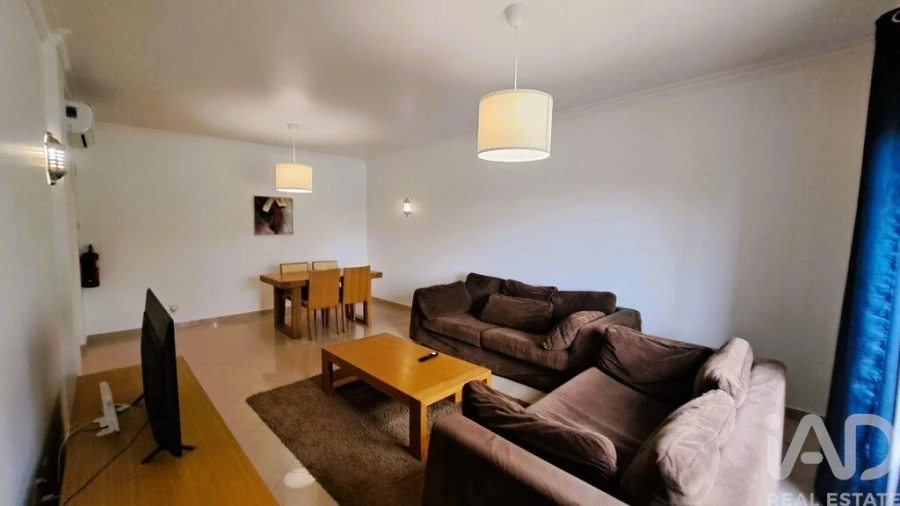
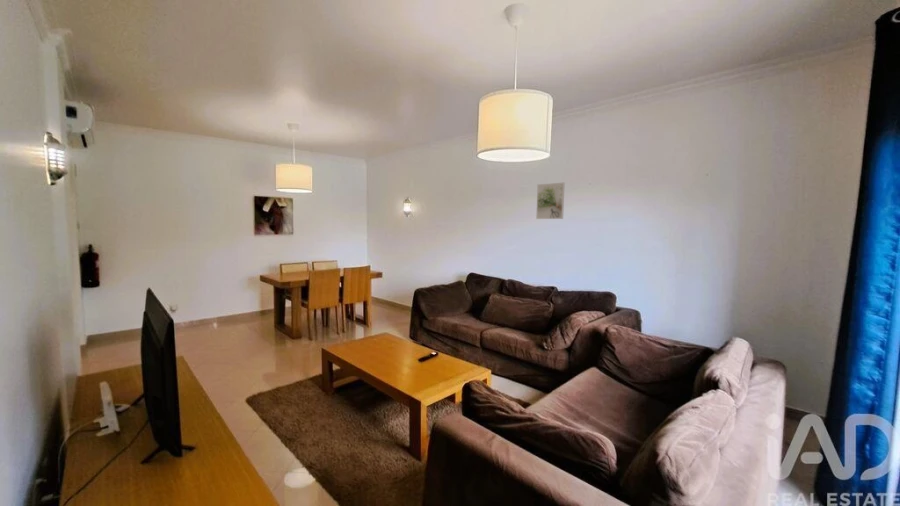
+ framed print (550, 201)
